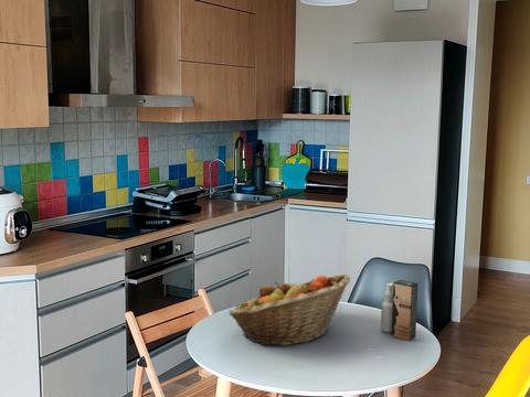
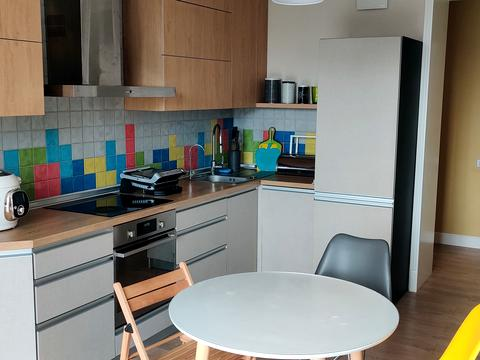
- spray bottle (398, 308)
- fruit basket (290, 304)
